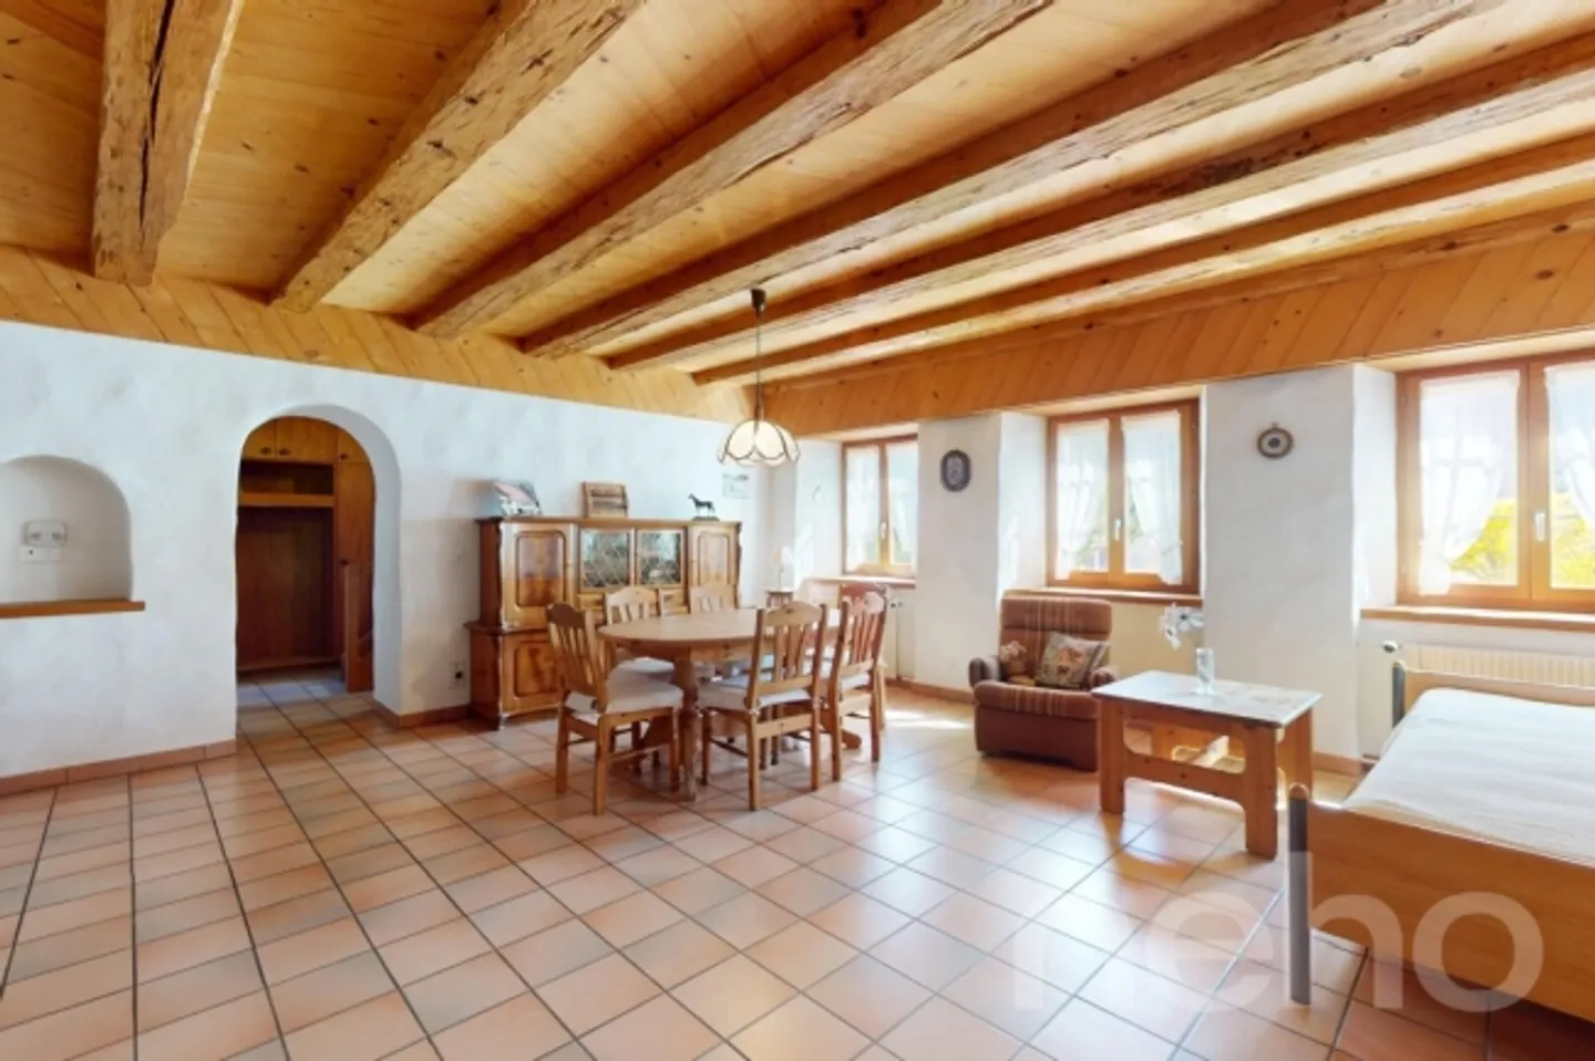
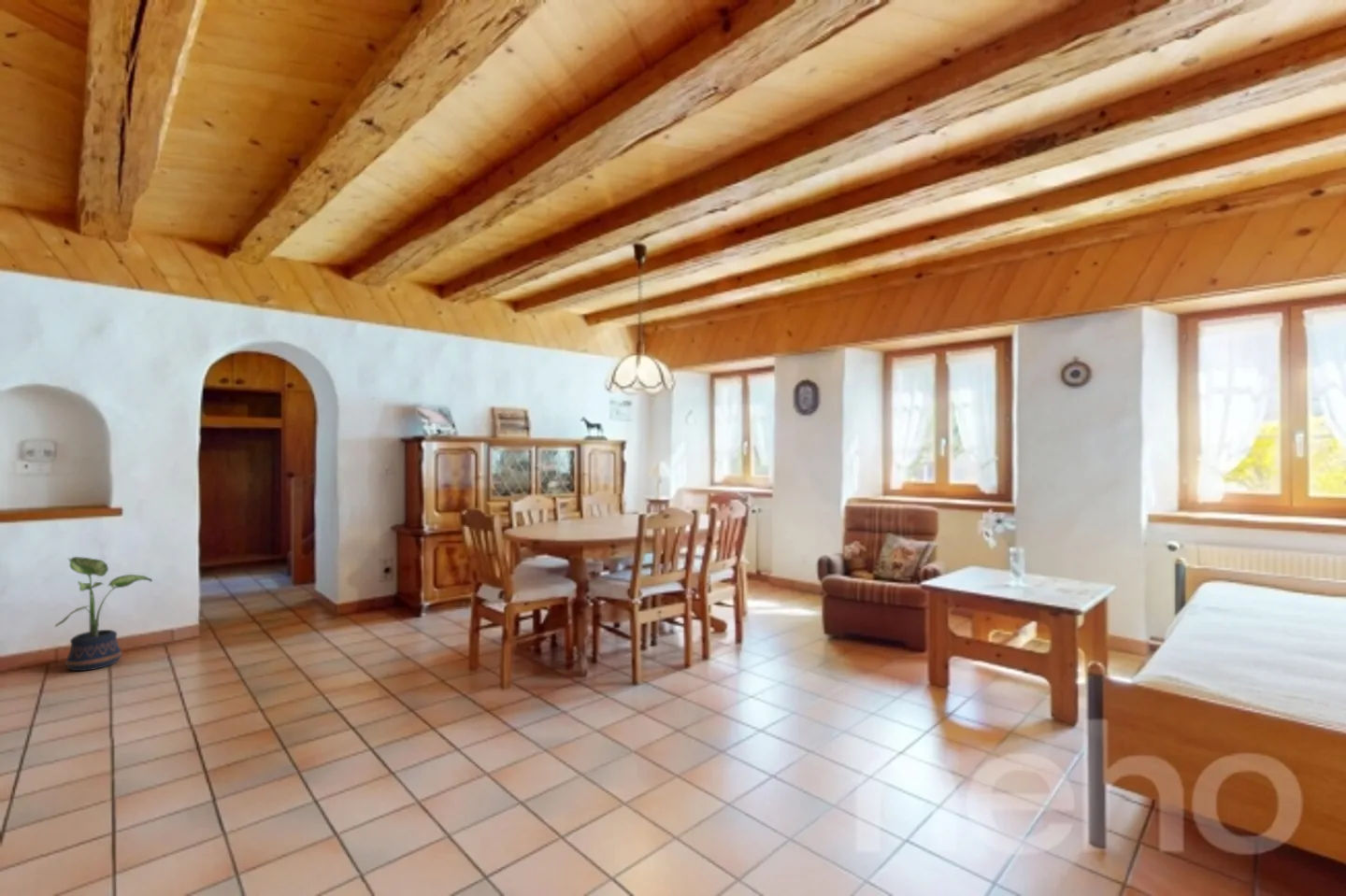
+ potted plant (100, 609)
